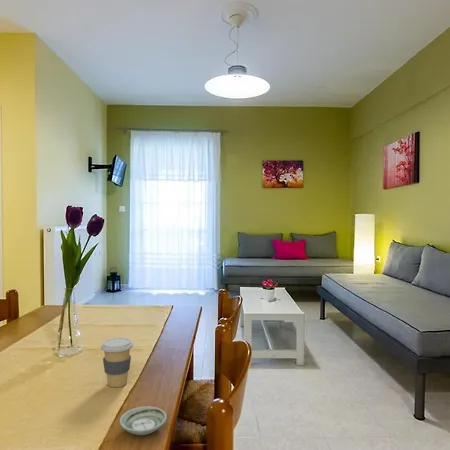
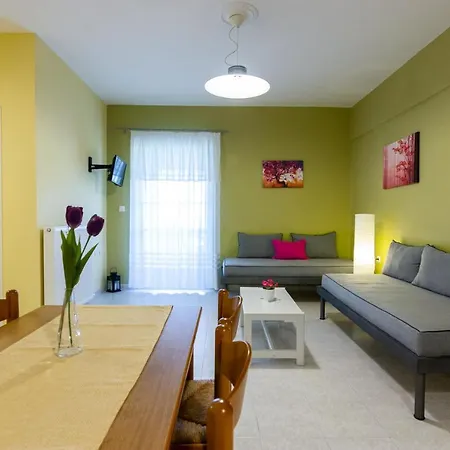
- coffee cup (117, 362)
- saucer (143, 423)
